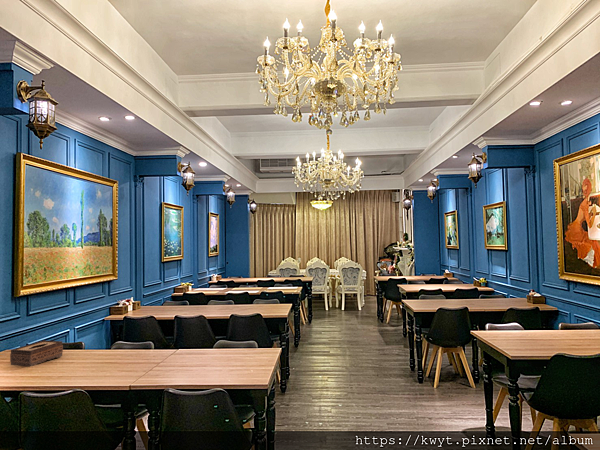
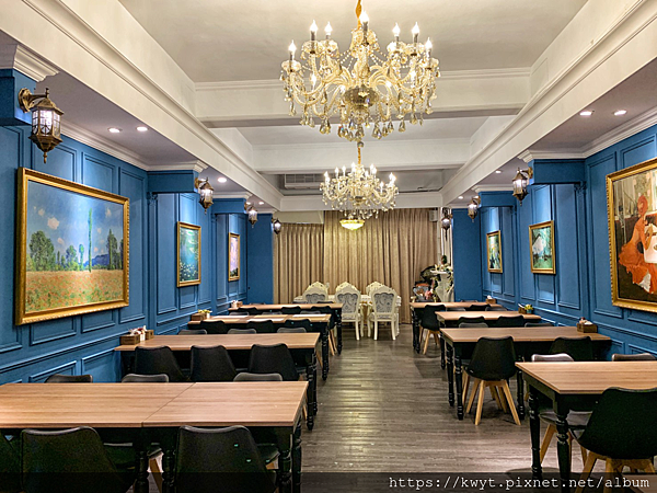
- tissue box (37, 353)
